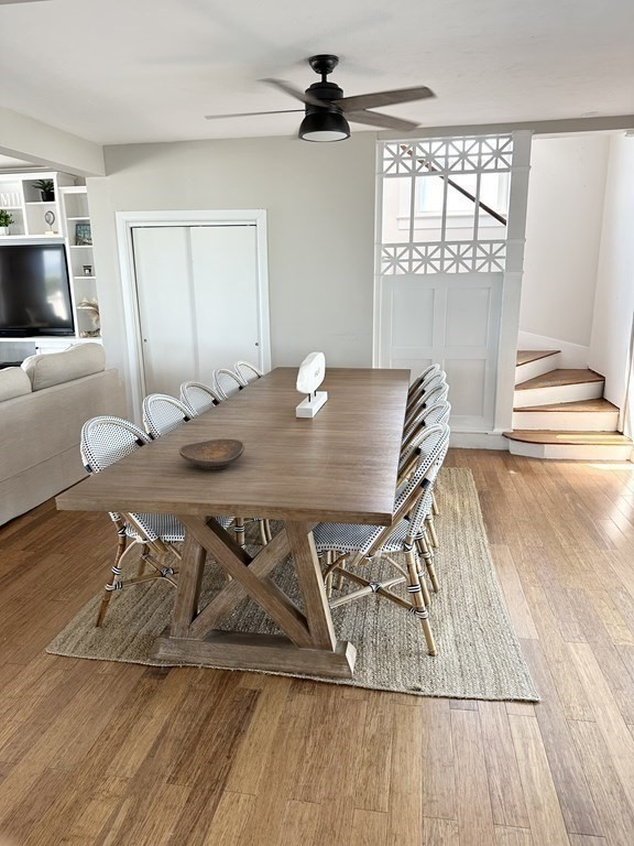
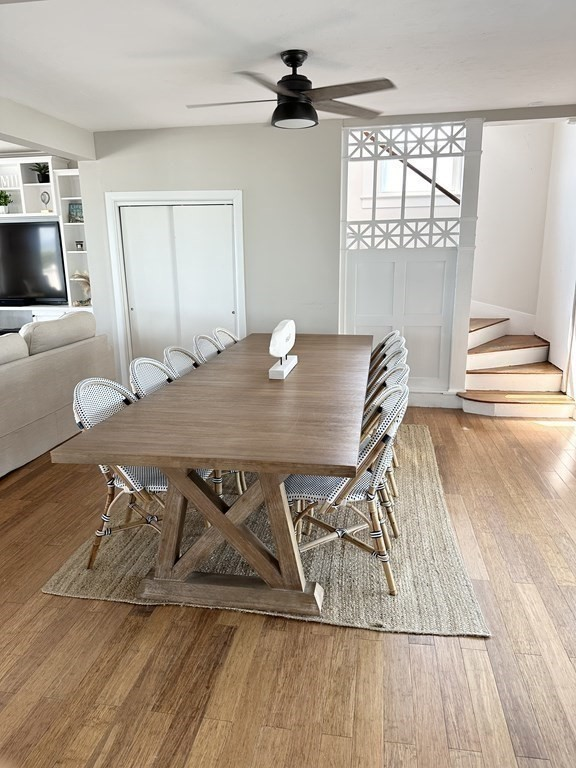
- decorative bowl (212, 455)
